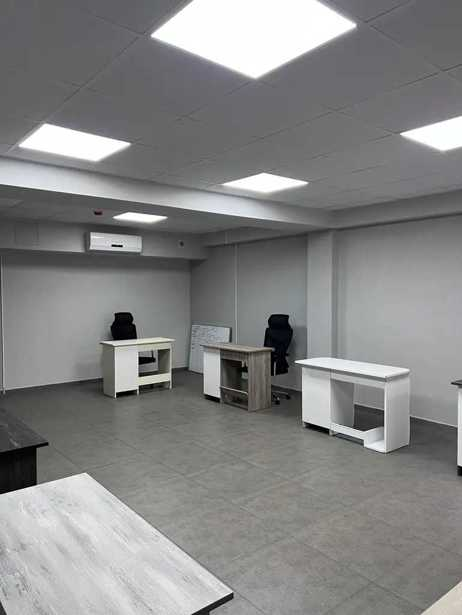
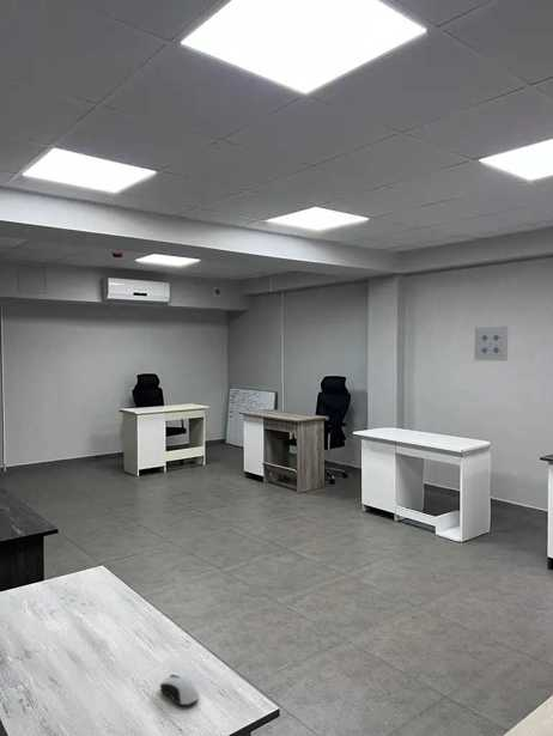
+ computer mouse (180, 686)
+ wall art (491, 343)
